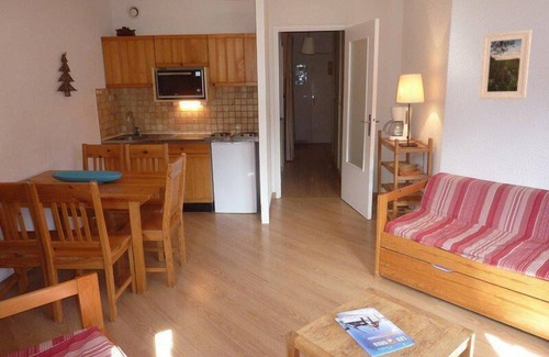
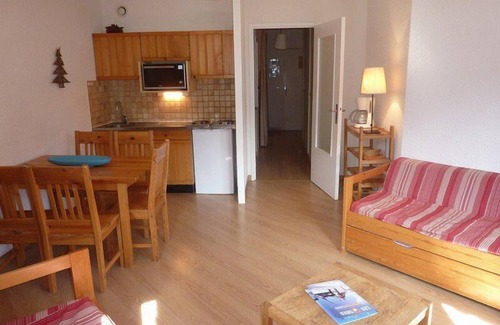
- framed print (504, 66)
